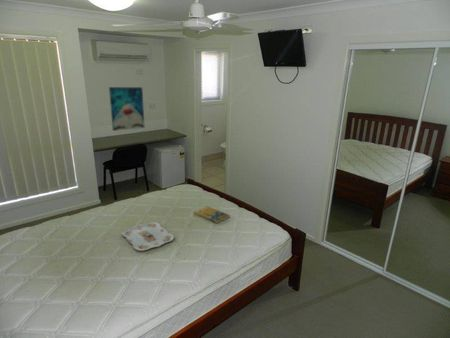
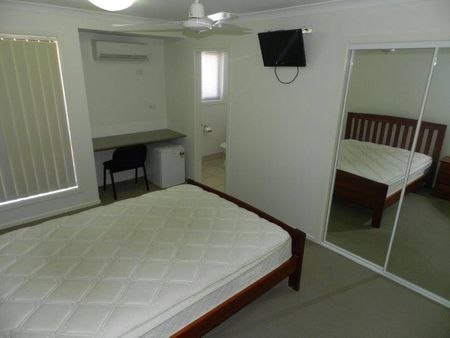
- wall art (127, 108)
- serving tray (147, 235)
- booklet (211, 214)
